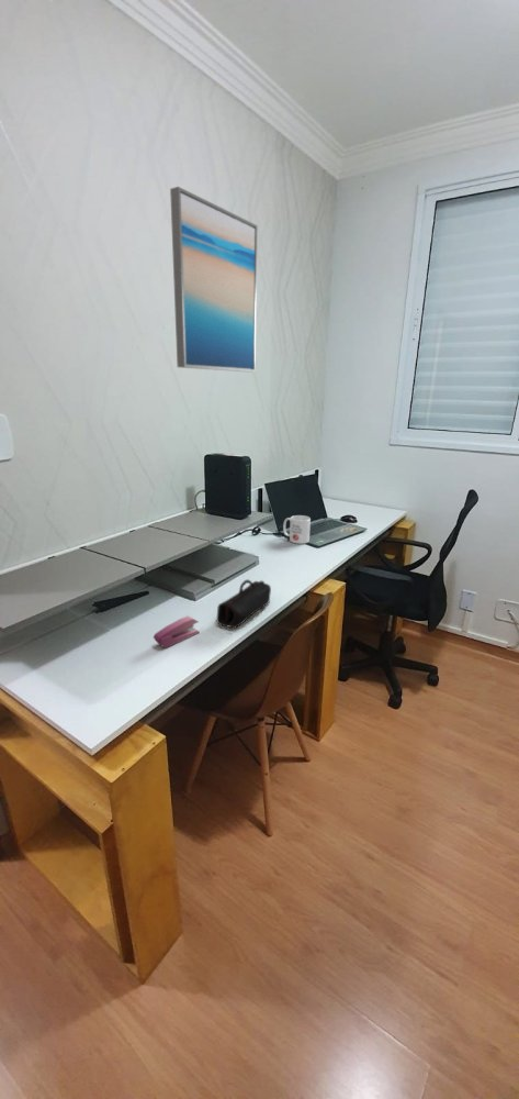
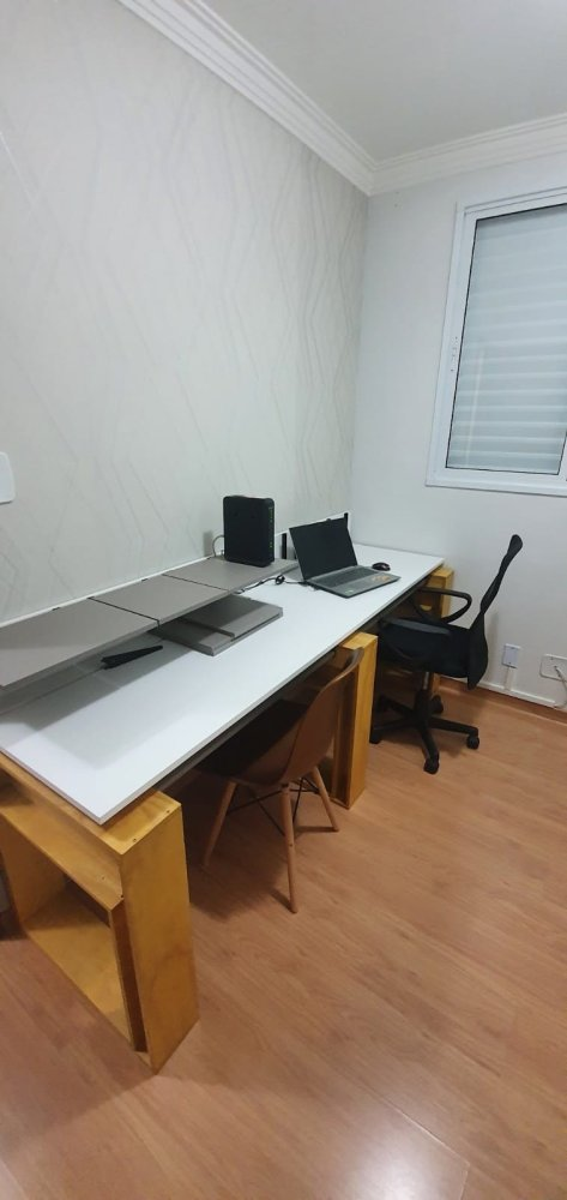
- stapler (177, 631)
- mug (295, 529)
- wall art (218, 293)
- pencil case (245, 597)
